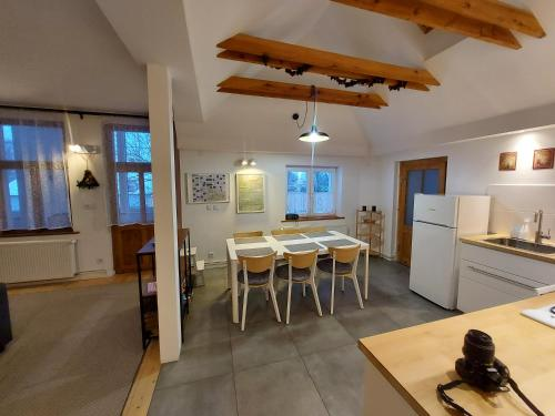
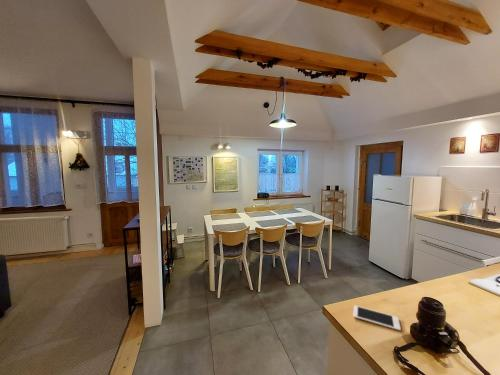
+ cell phone (375, 317)
